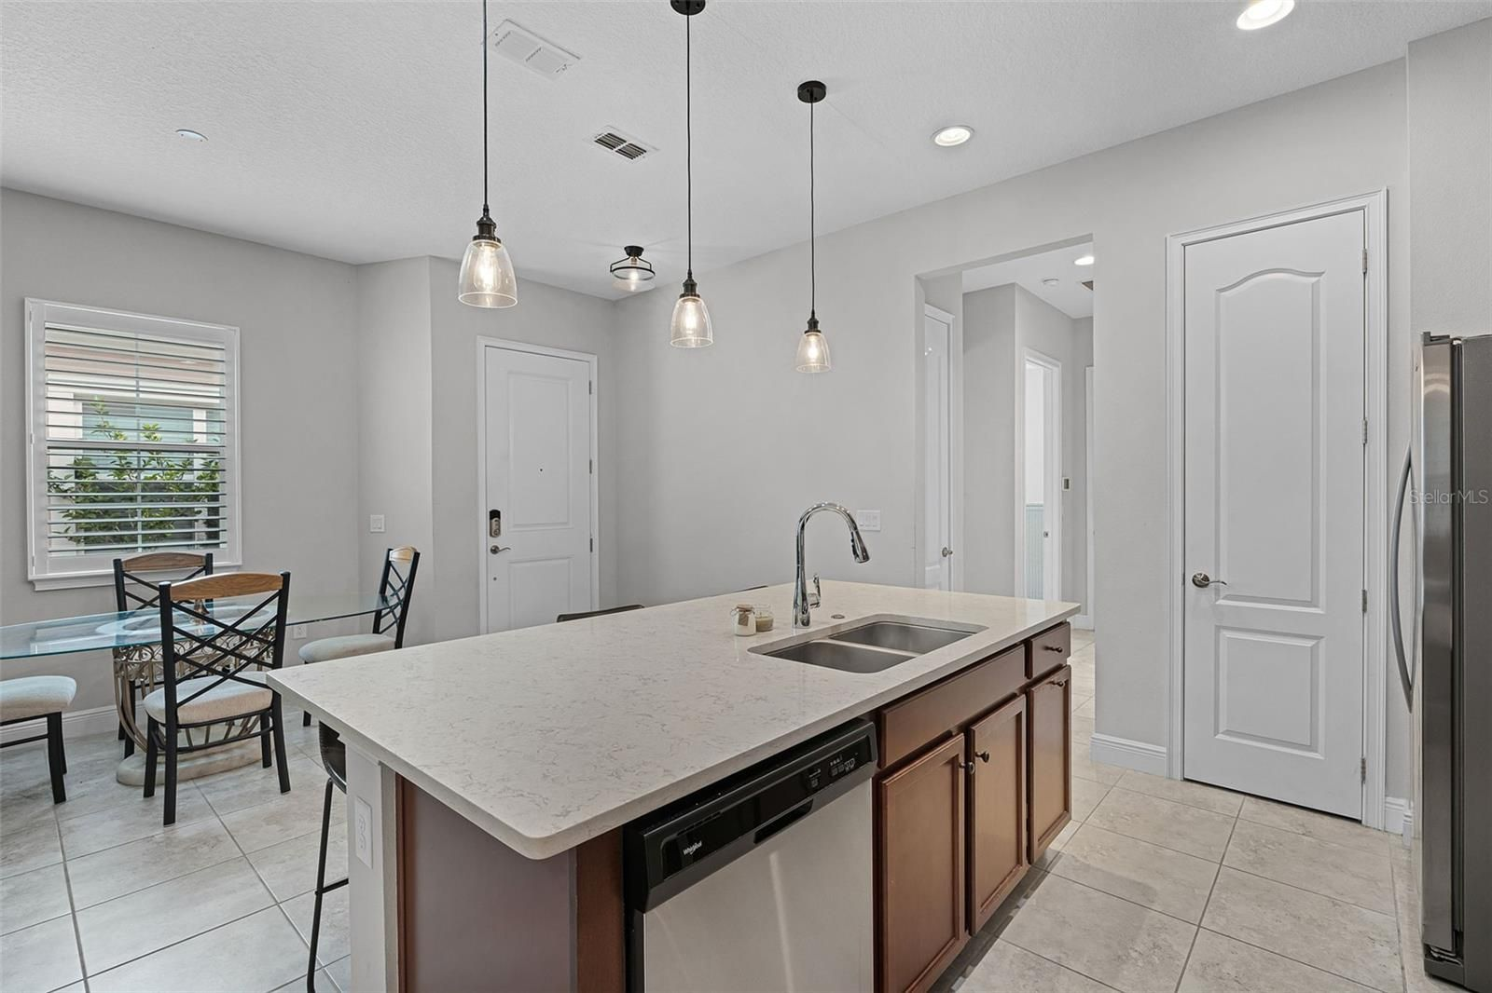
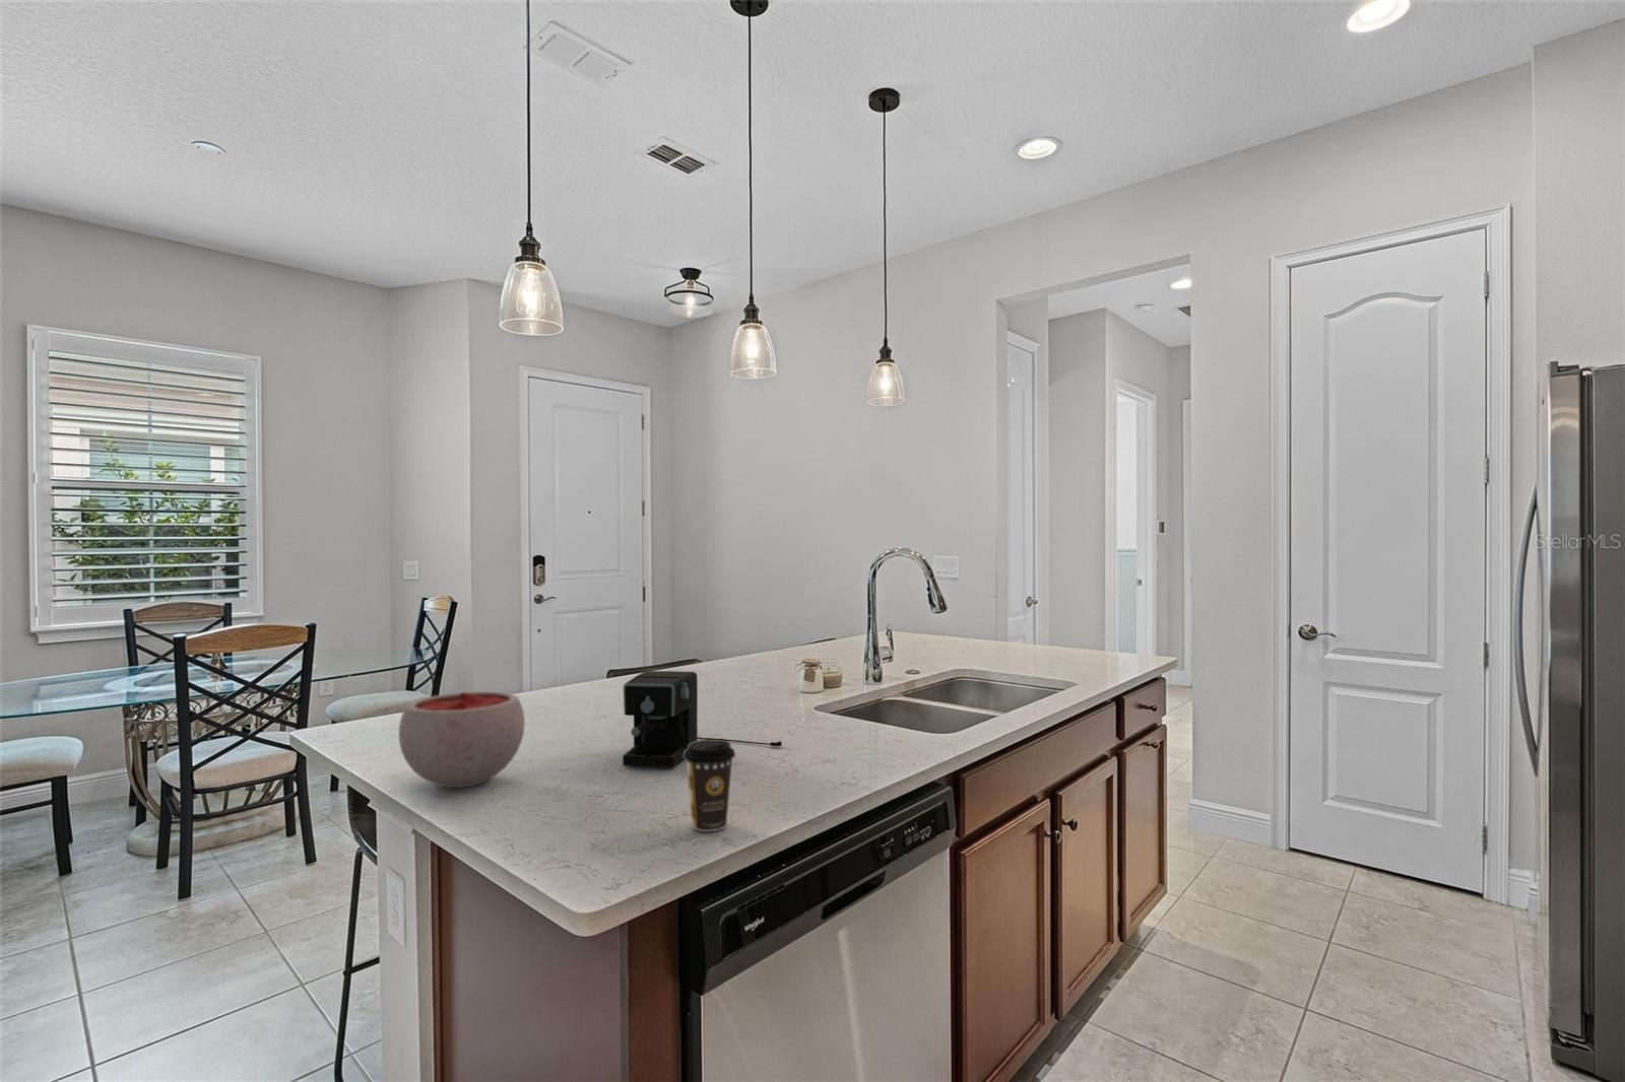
+ bowl (463, 738)
+ coffee cup (709, 785)
+ coffee maker (696, 716)
